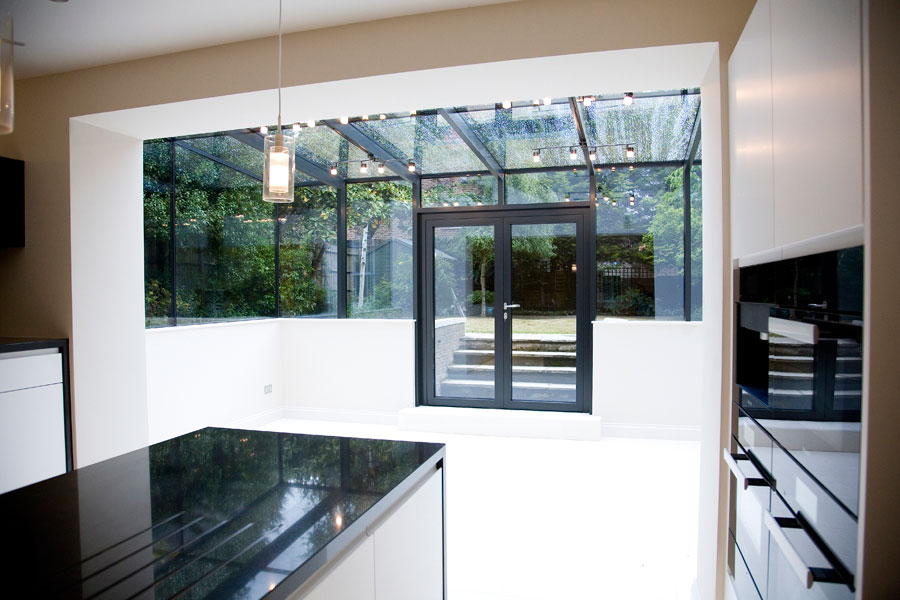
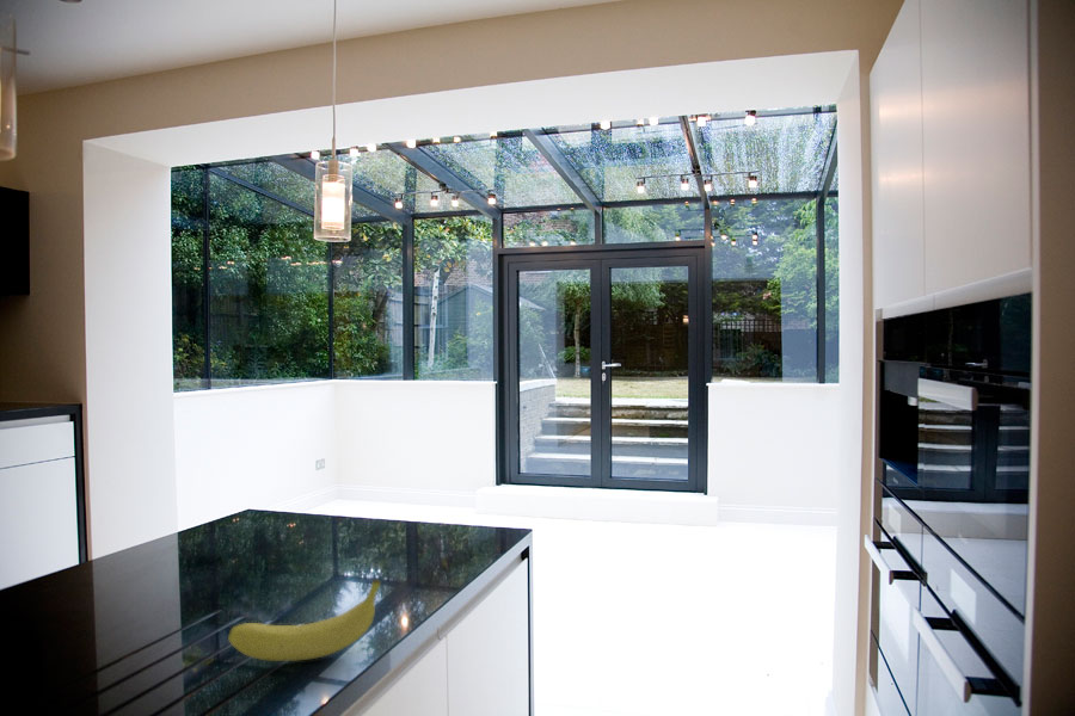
+ fruit (307, 624)
